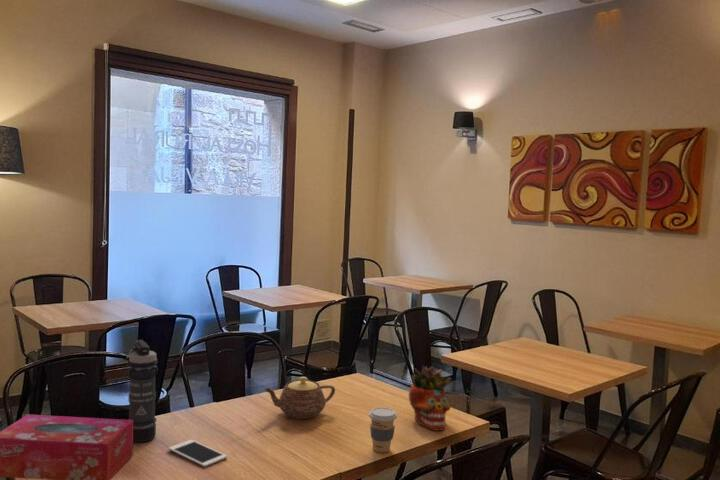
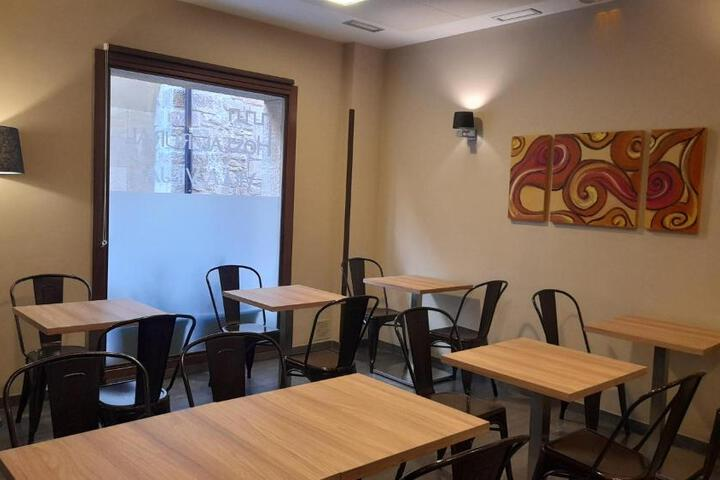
- teapot (300, 395)
- cell phone (197, 452)
- succulent planter (431, 394)
- coffee cup (382, 430)
- smoke grenade (141, 389)
- tissue box (65, 447)
